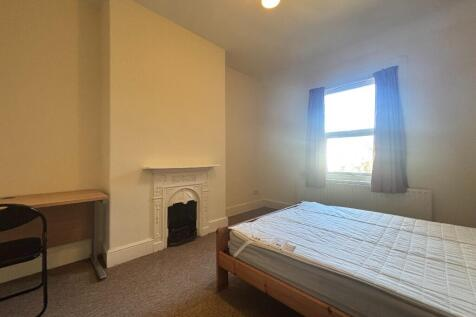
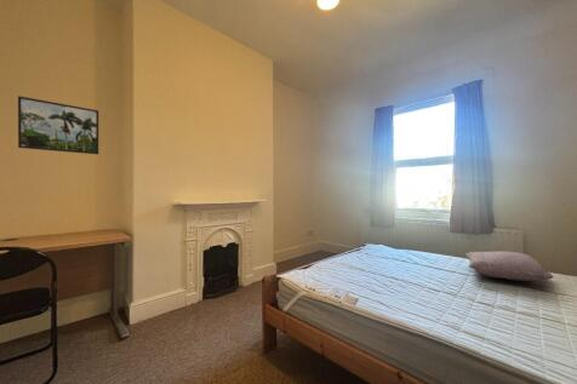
+ pillow (502, 264)
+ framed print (61, 127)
